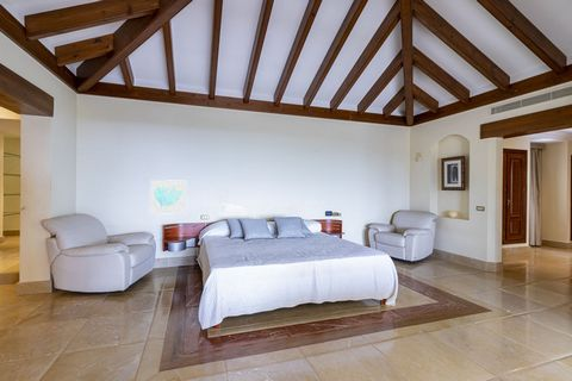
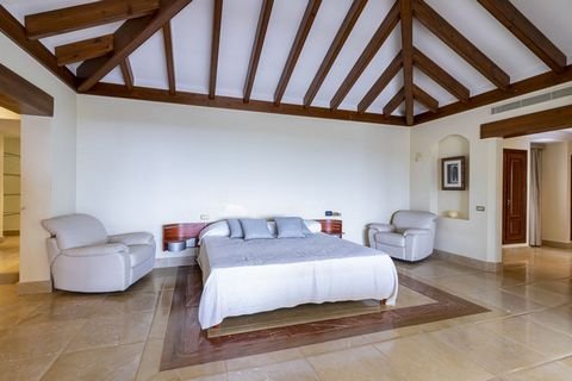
- wall art (168, 196)
